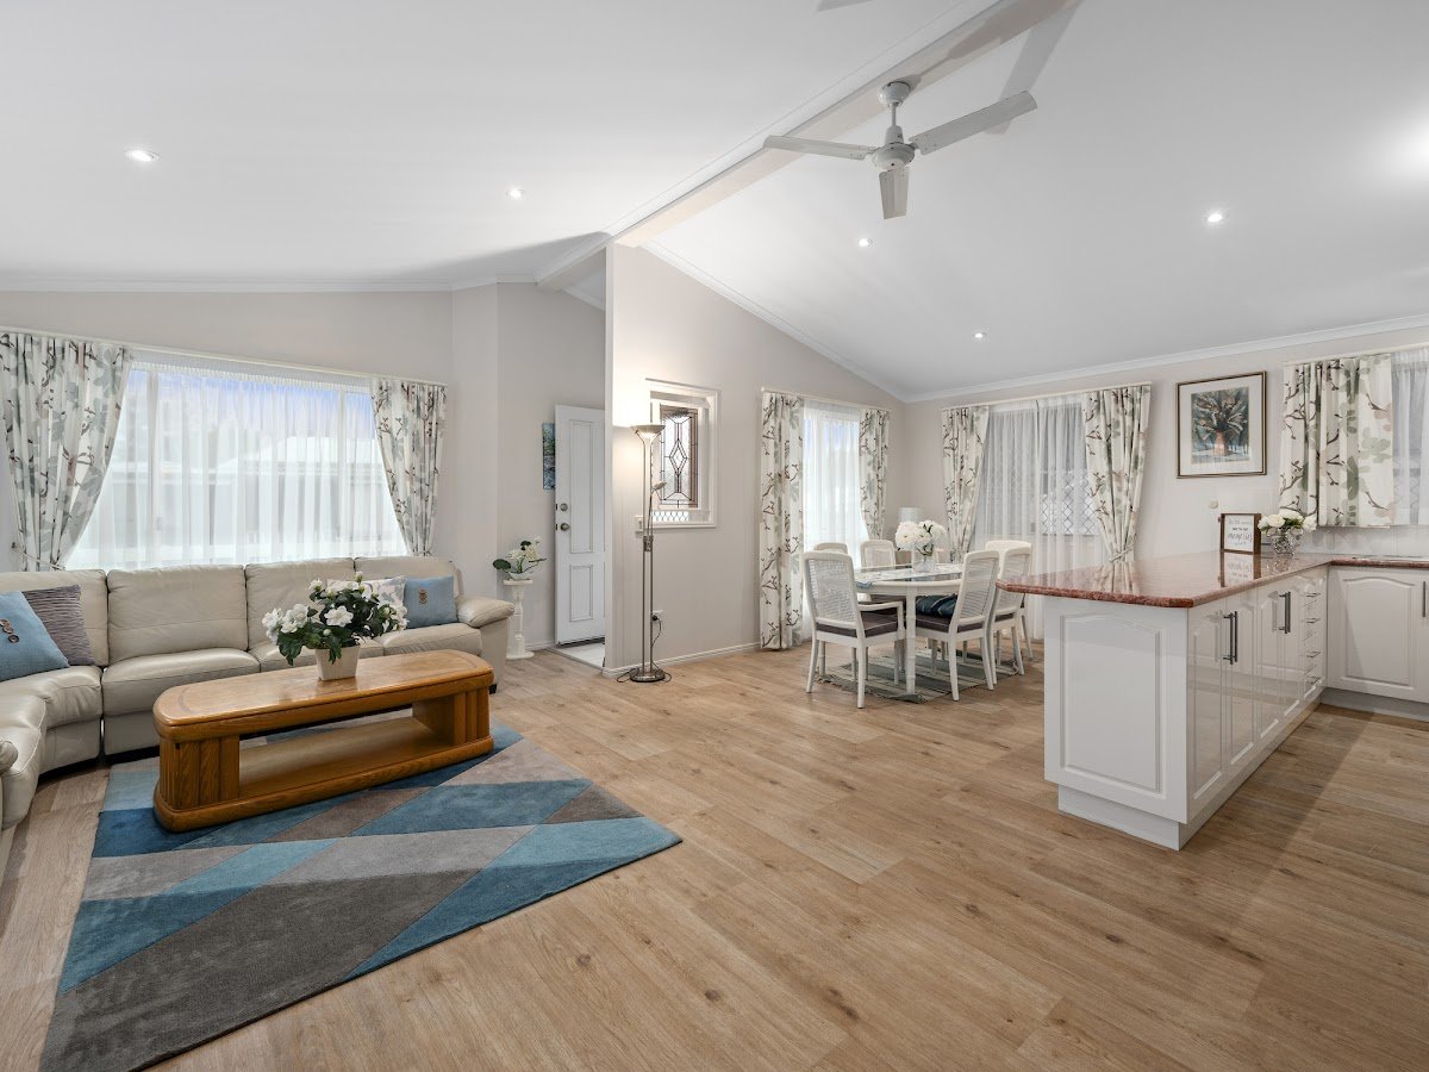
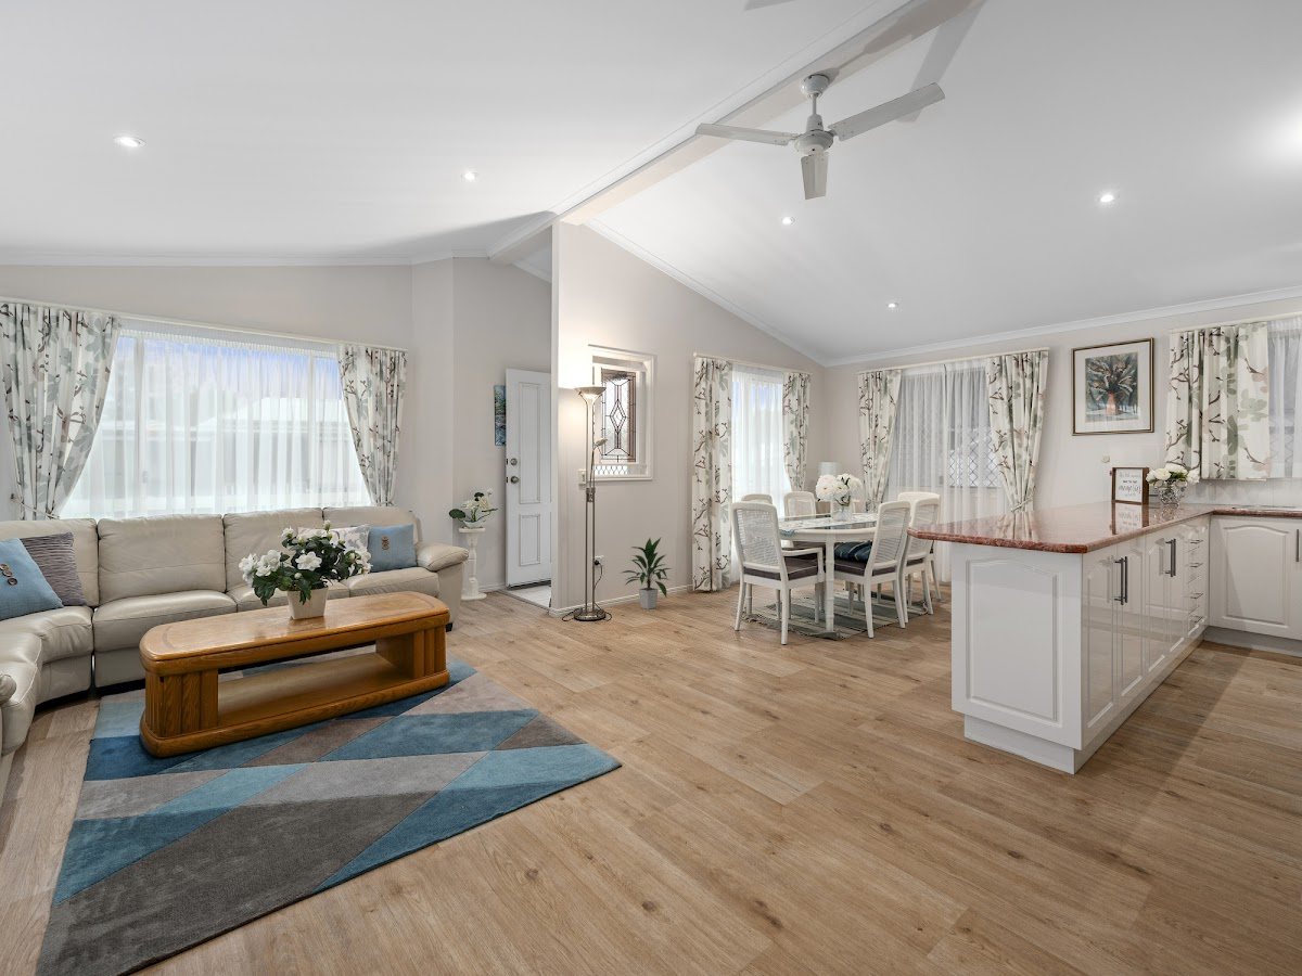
+ indoor plant (648, 573)
